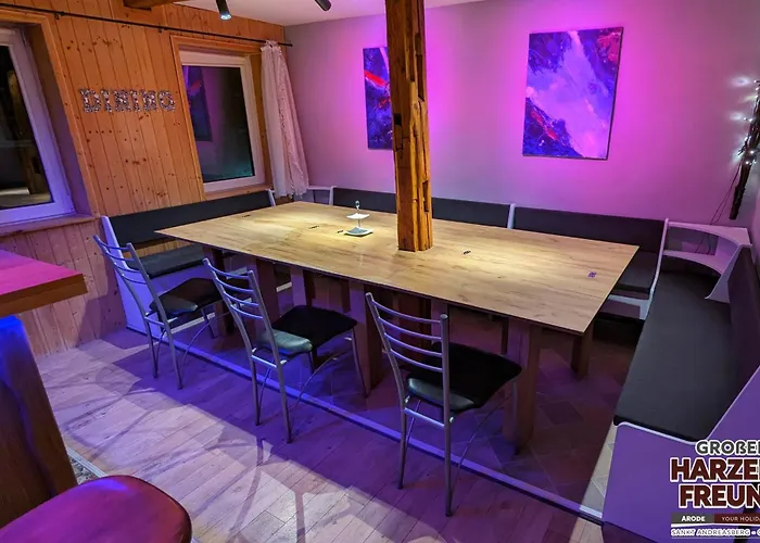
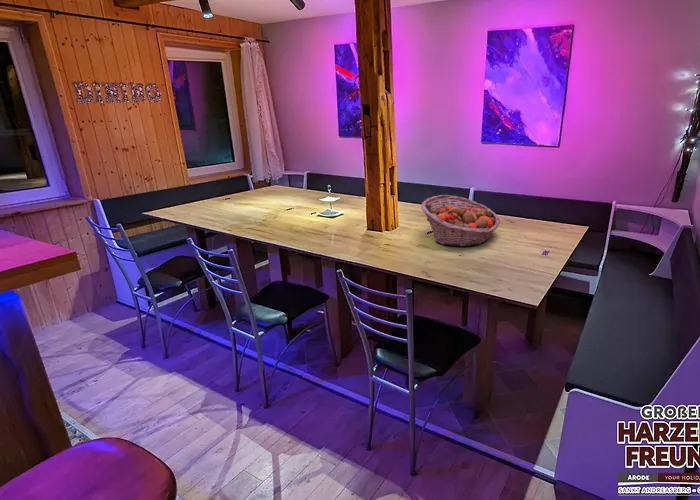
+ fruit basket (460, 219)
